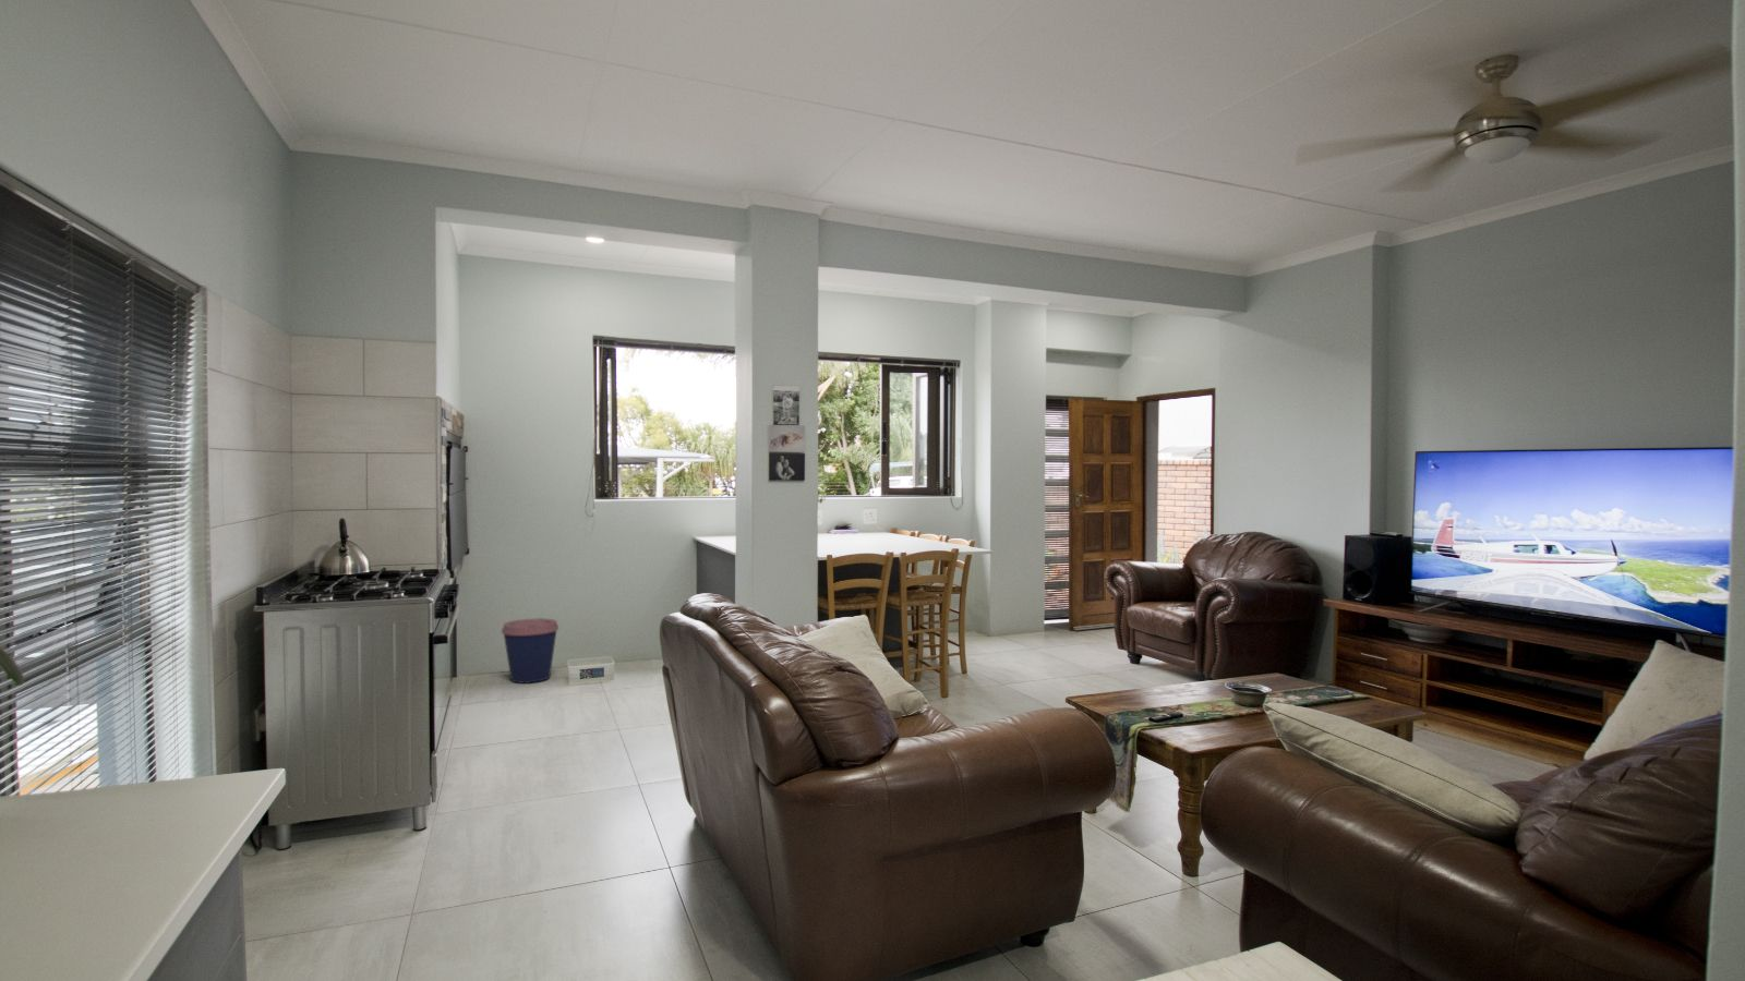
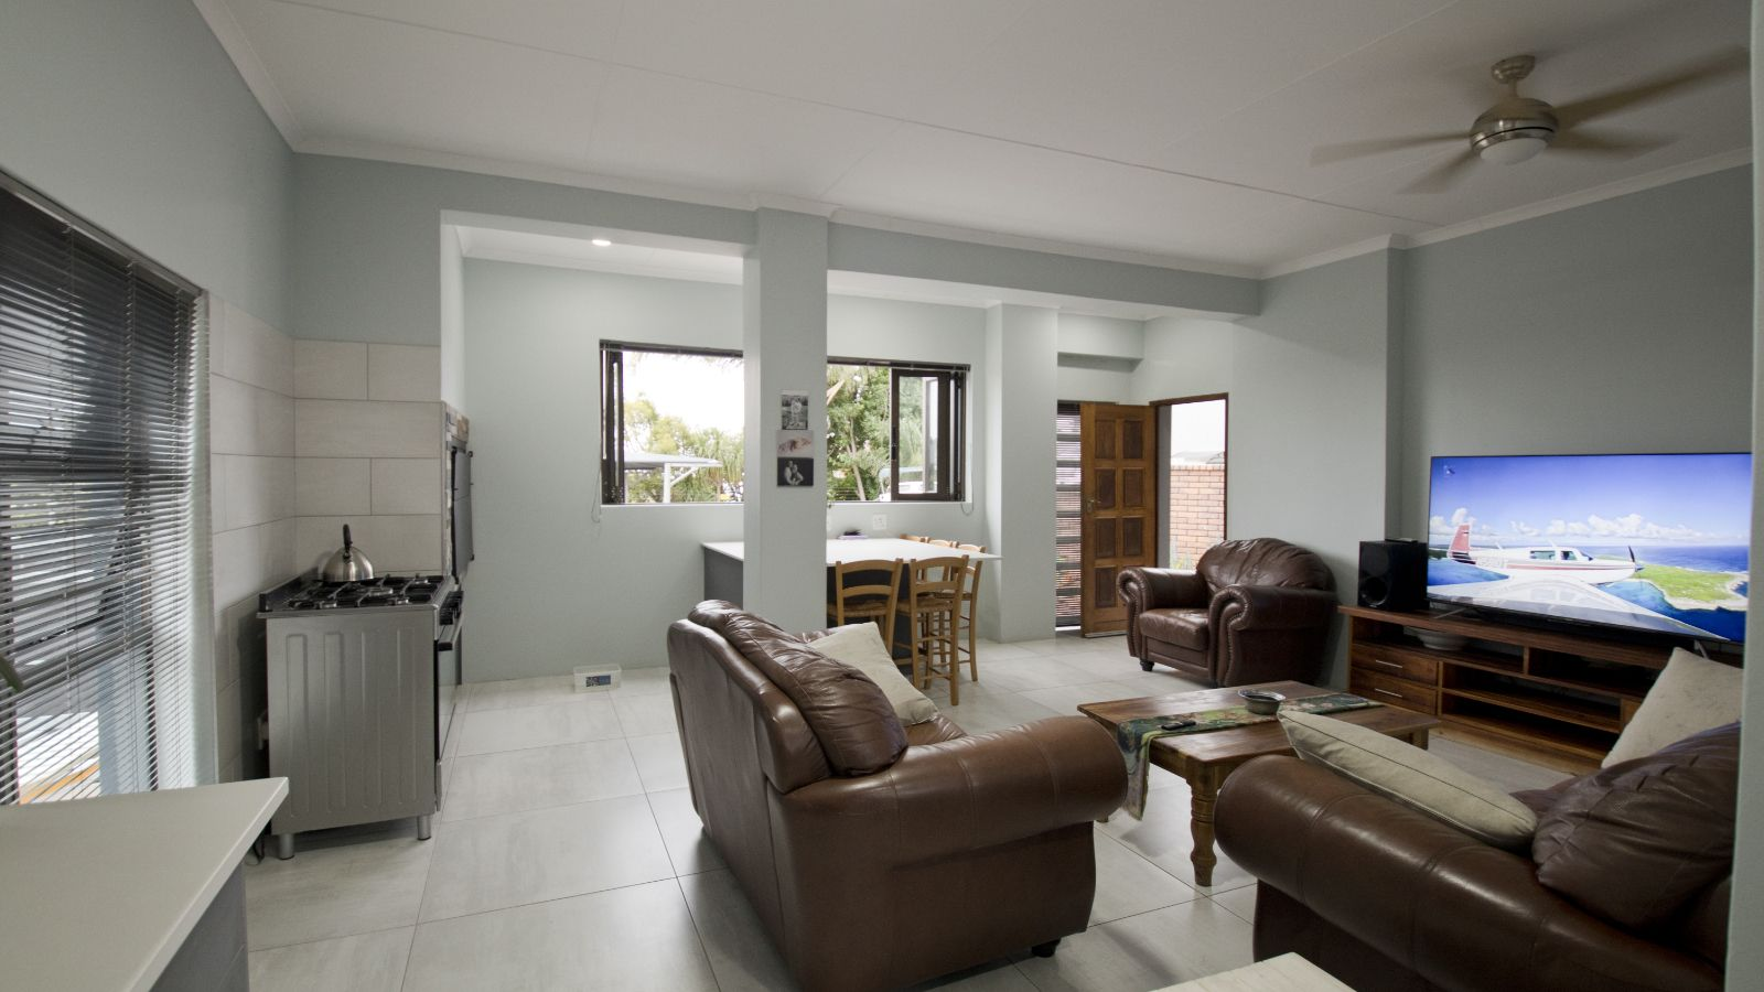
- coffee cup (530, 650)
